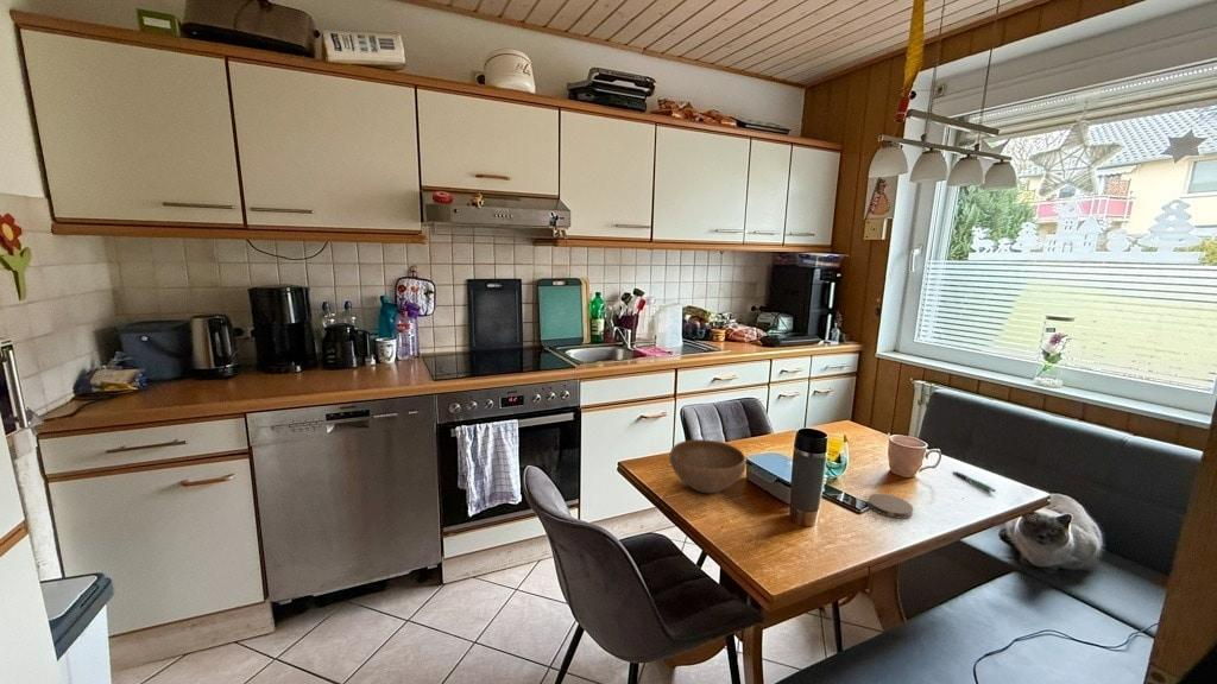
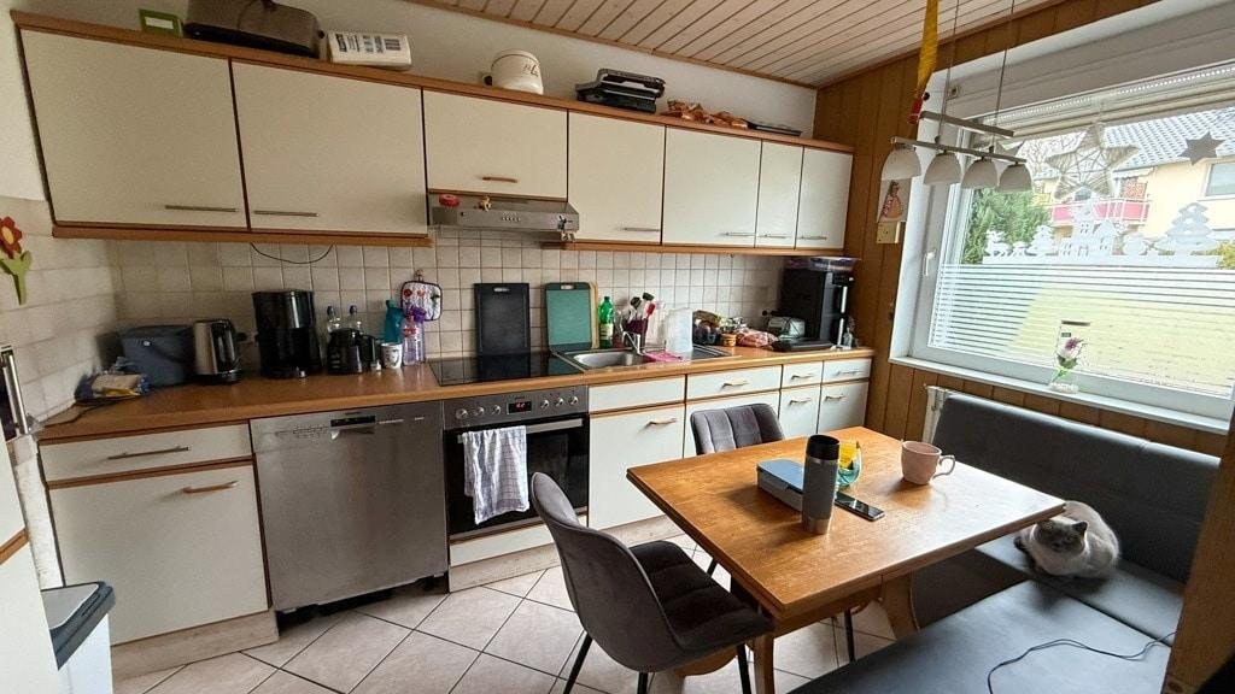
- bowl (706, 471)
- pen (972, 480)
- coaster (889, 505)
